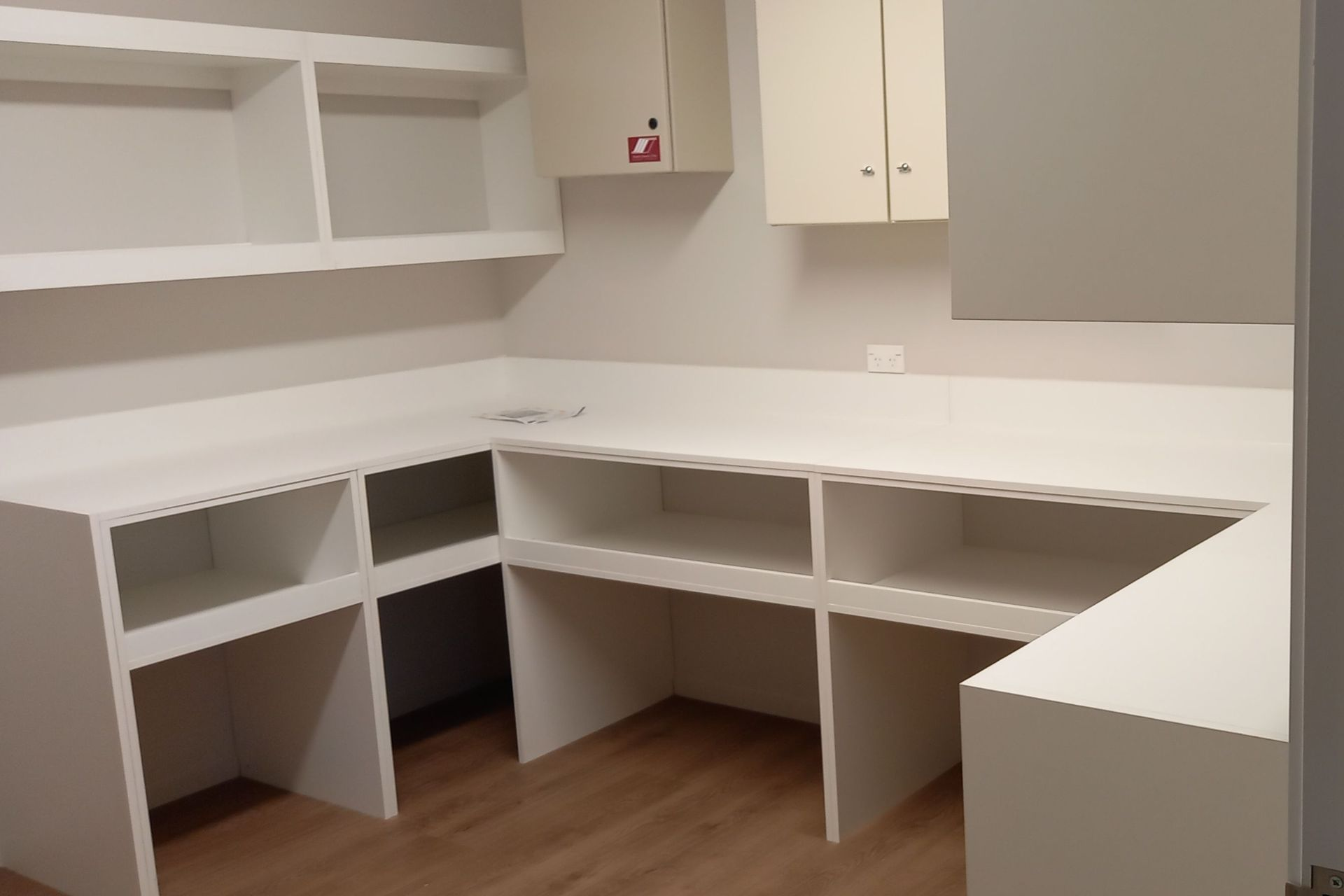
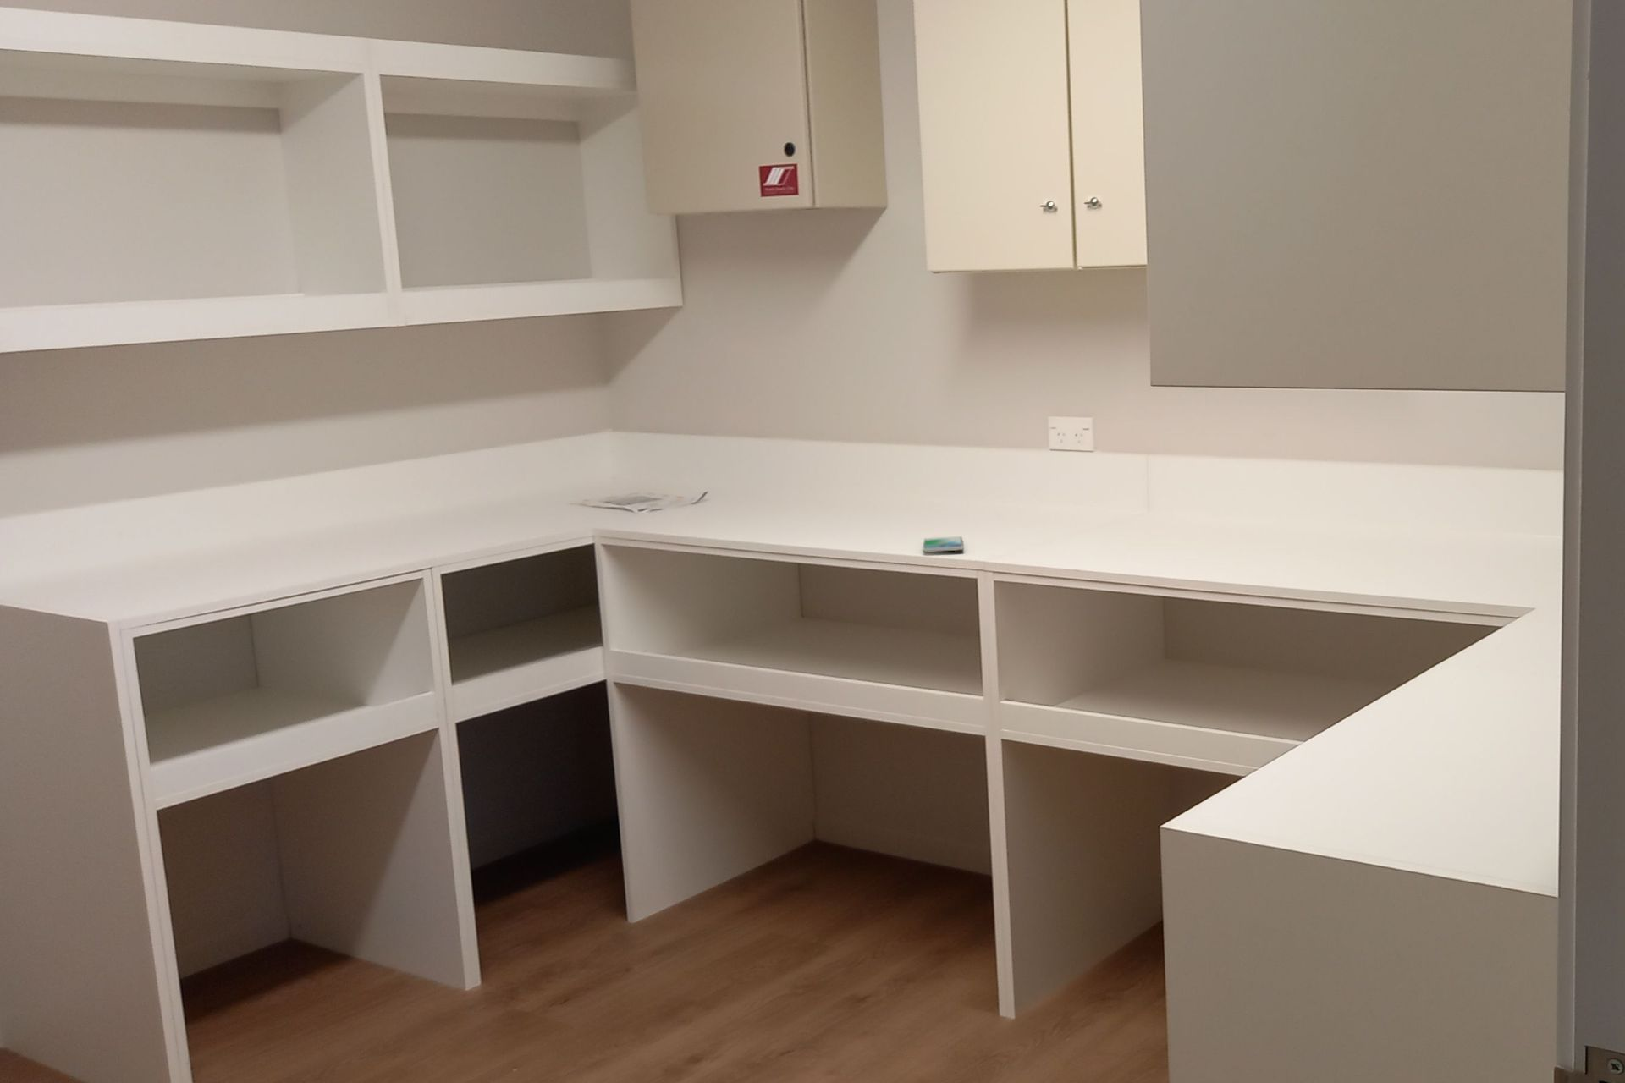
+ smartphone (943, 544)
